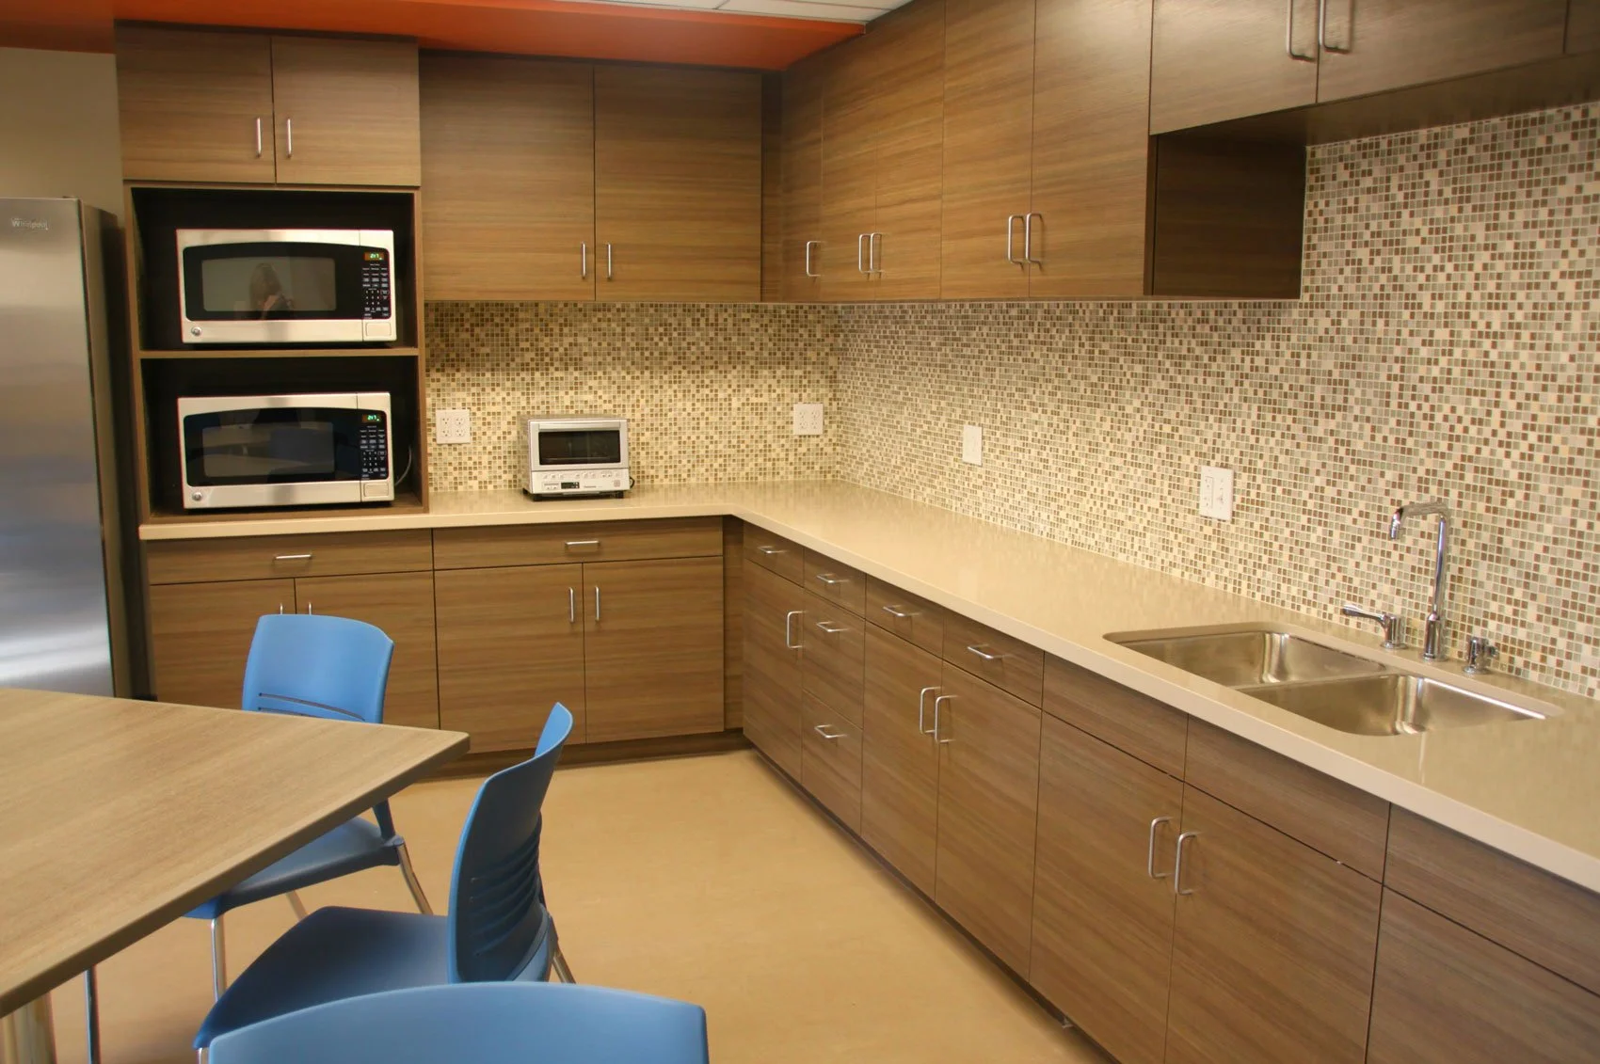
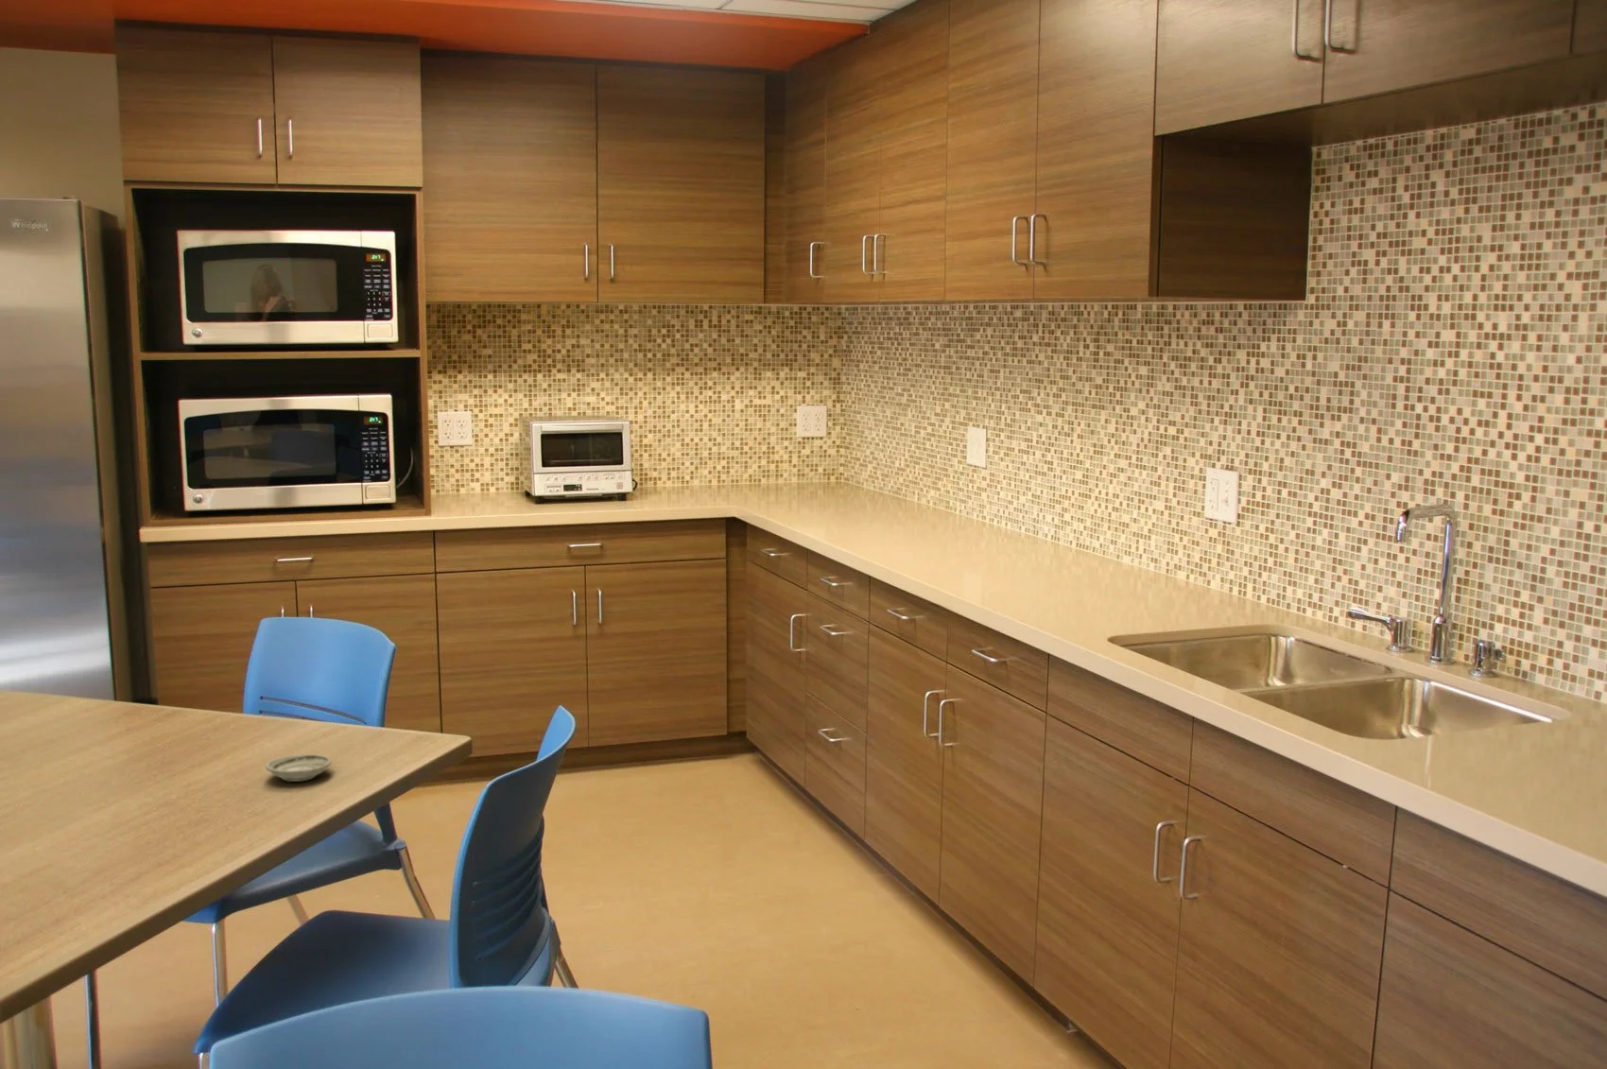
+ saucer (298, 770)
